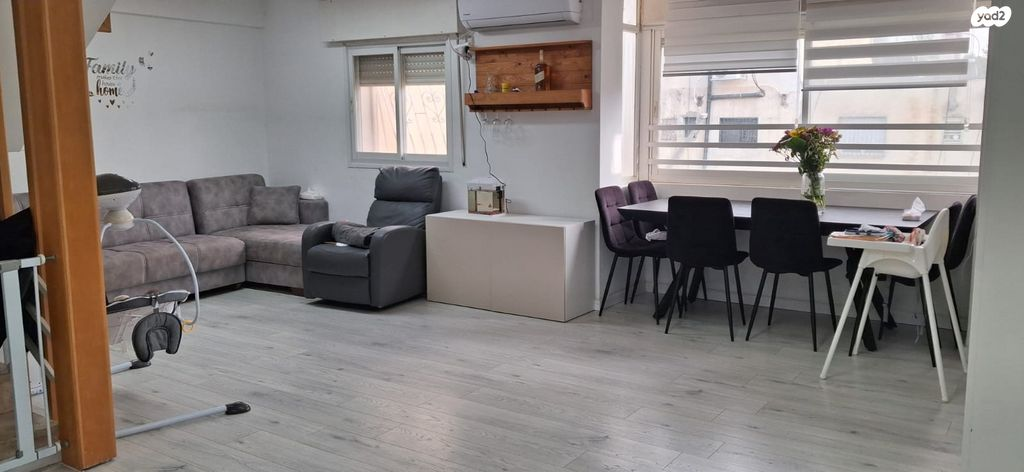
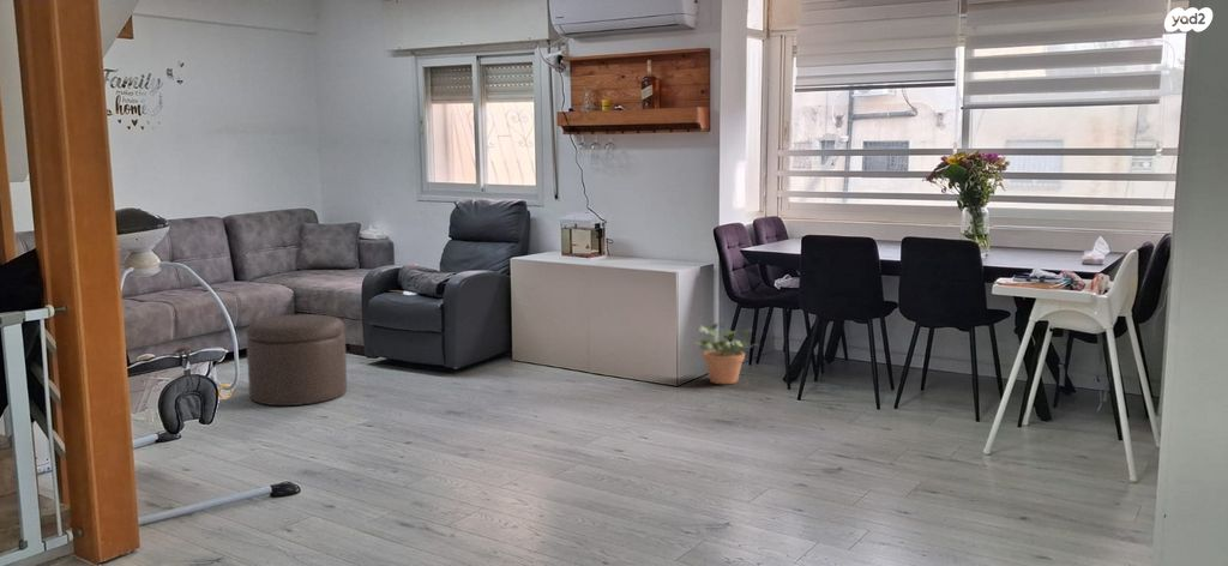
+ ottoman (296, 356)
+ potted plant (728, 353)
